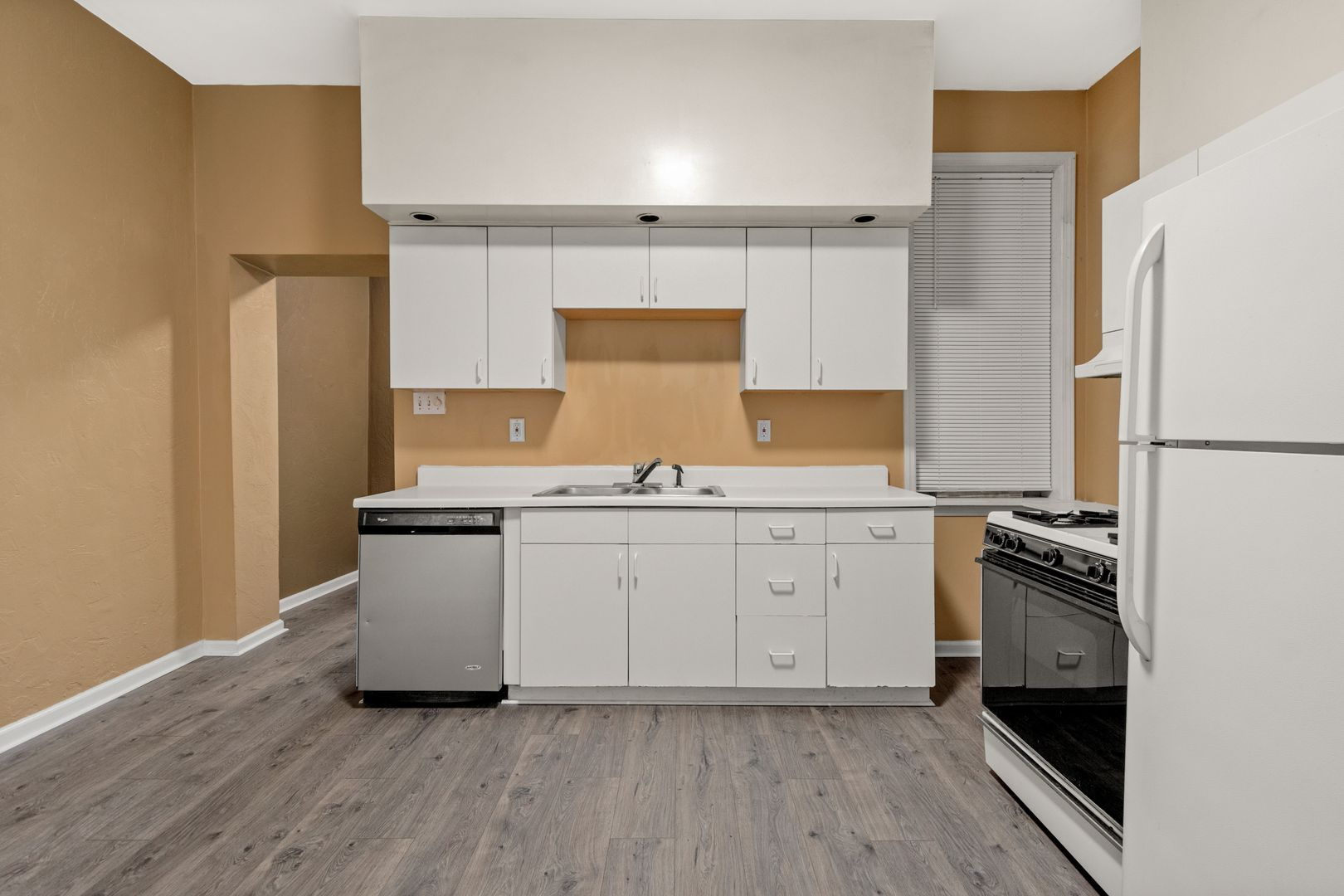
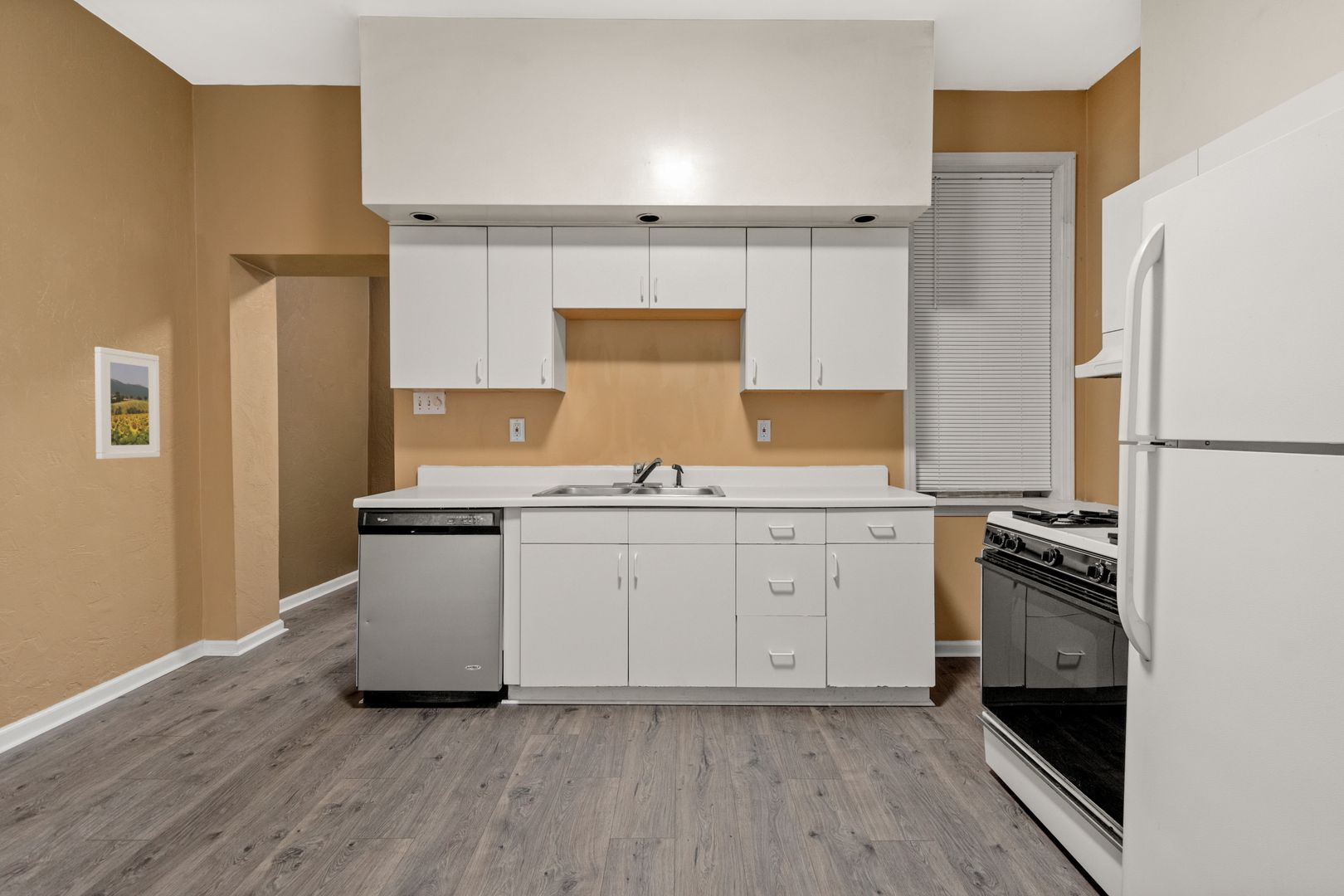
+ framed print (129, 404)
